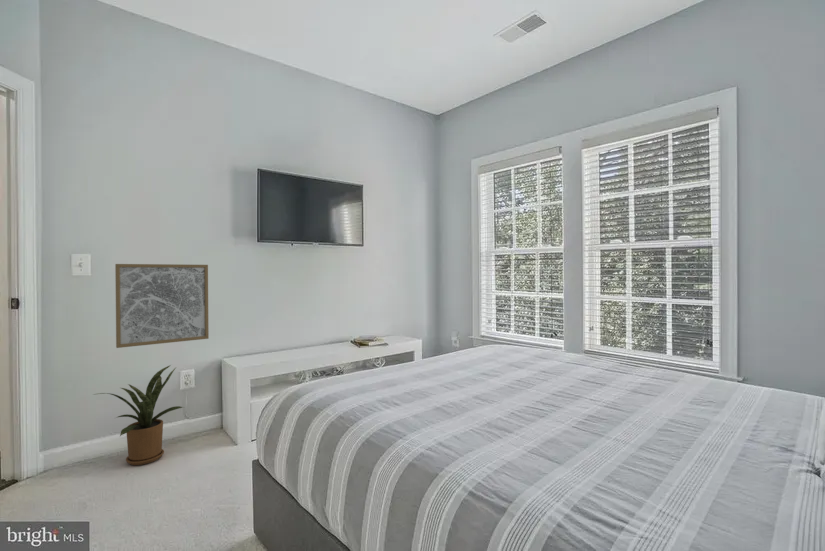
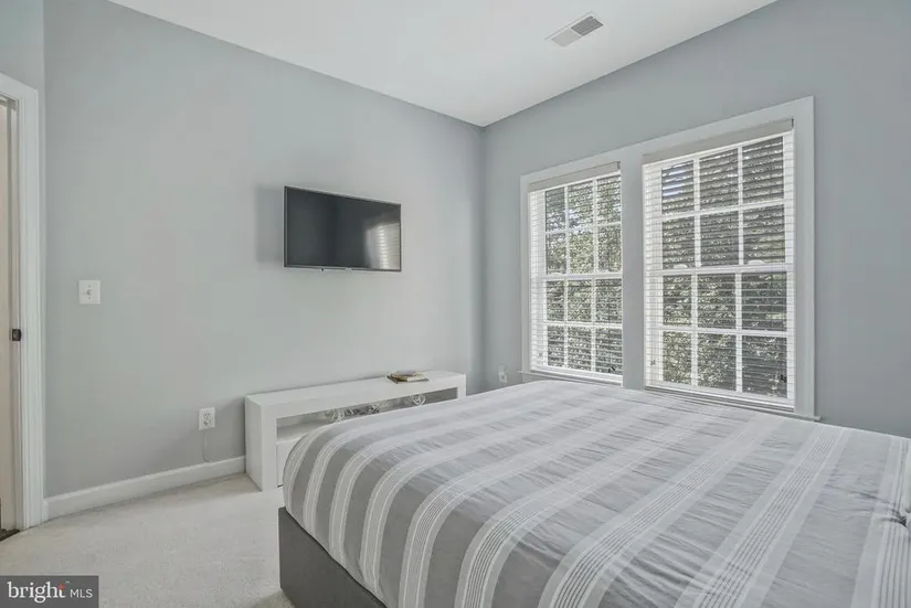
- wall art (164, 303)
- house plant (141, 414)
